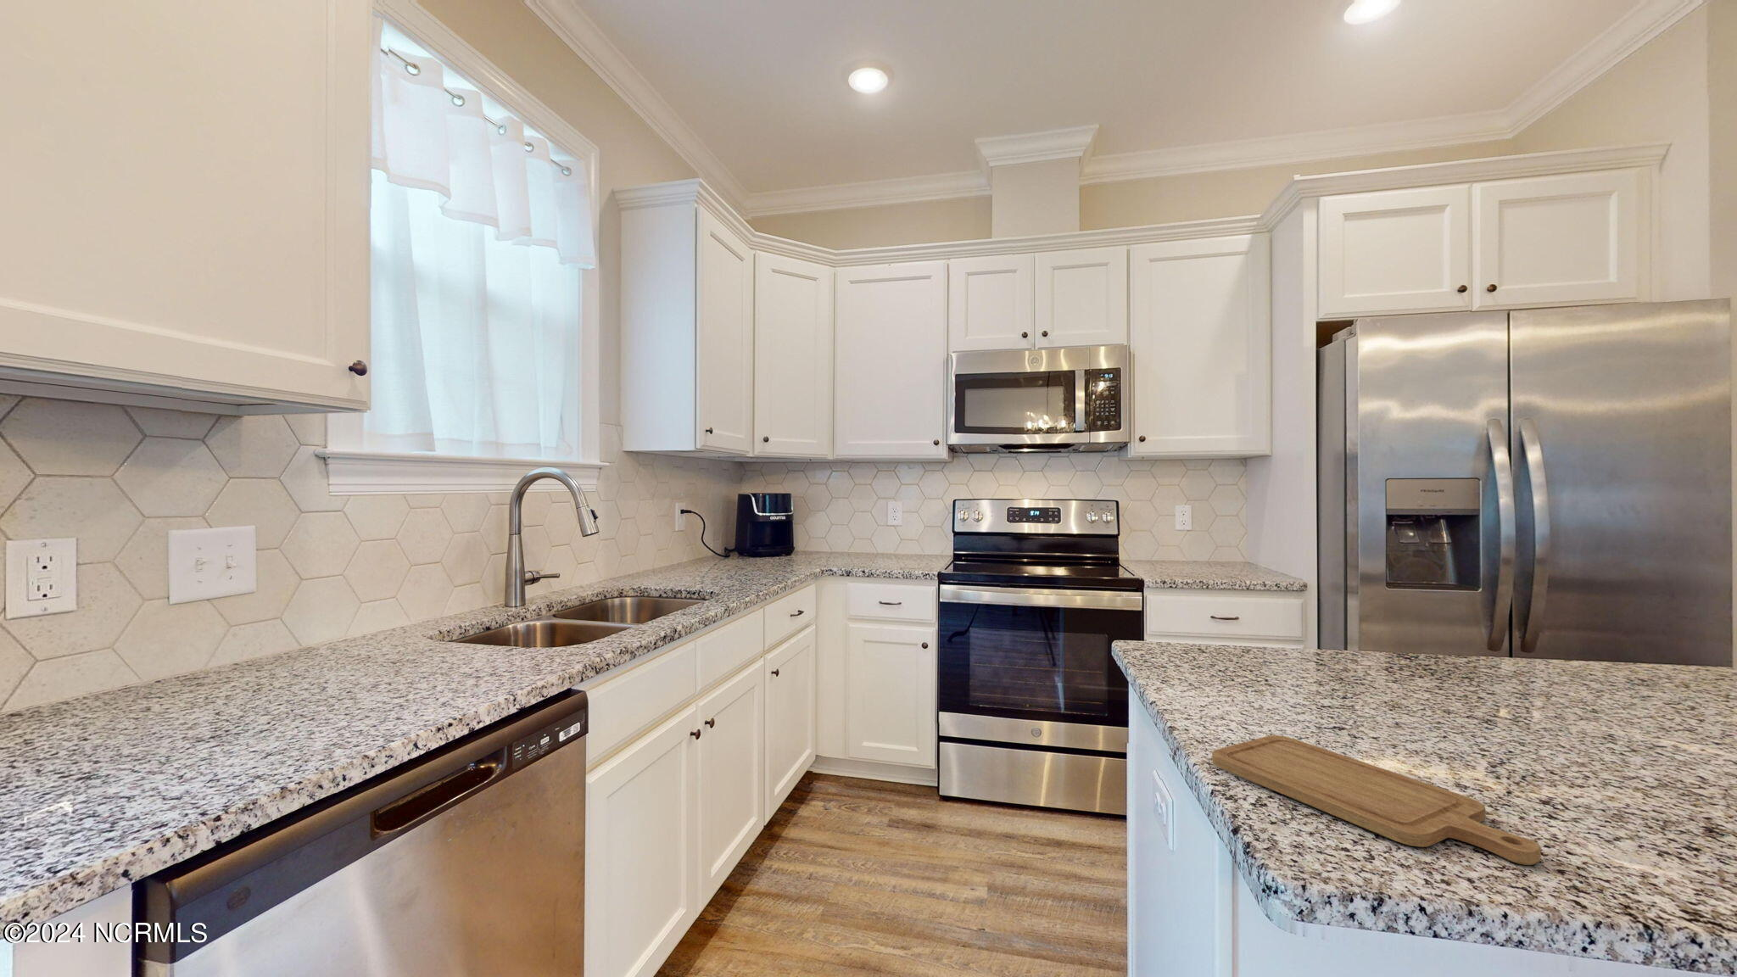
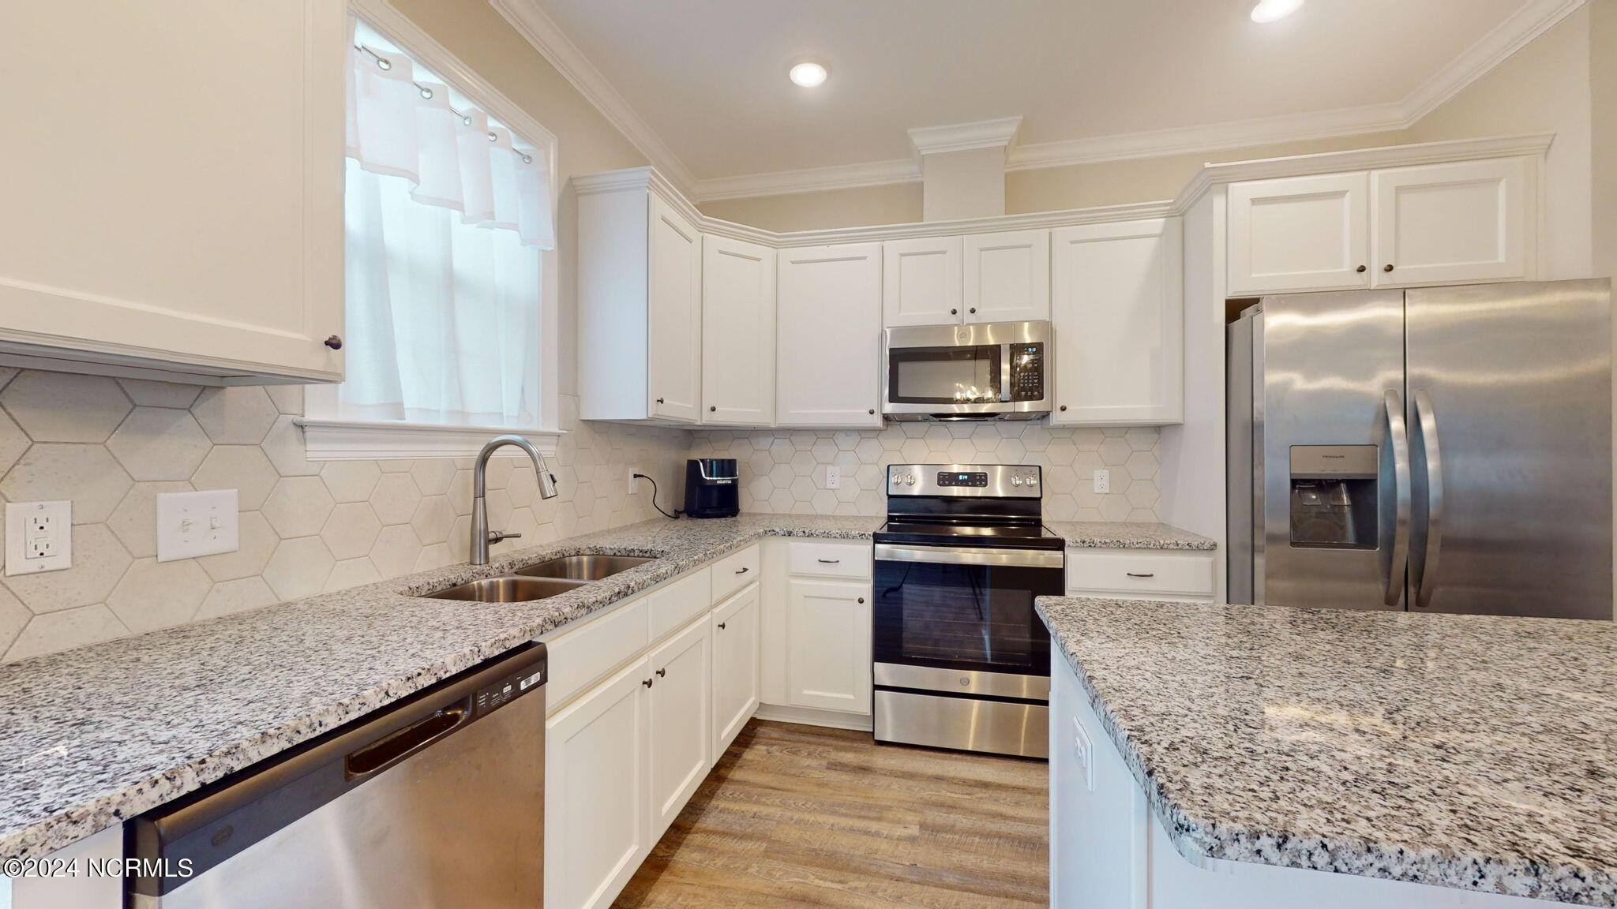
- chopping board (1364, 792)
